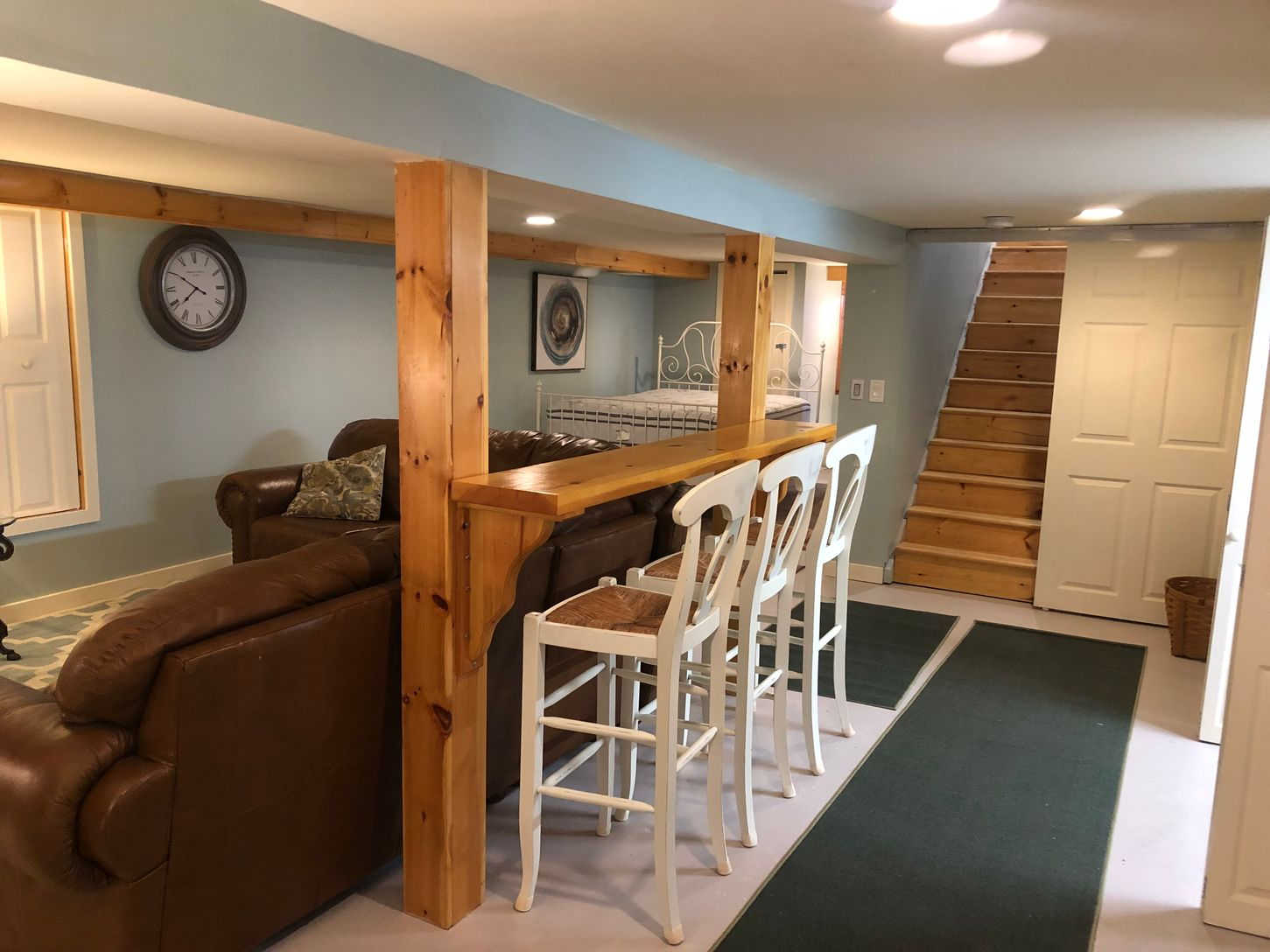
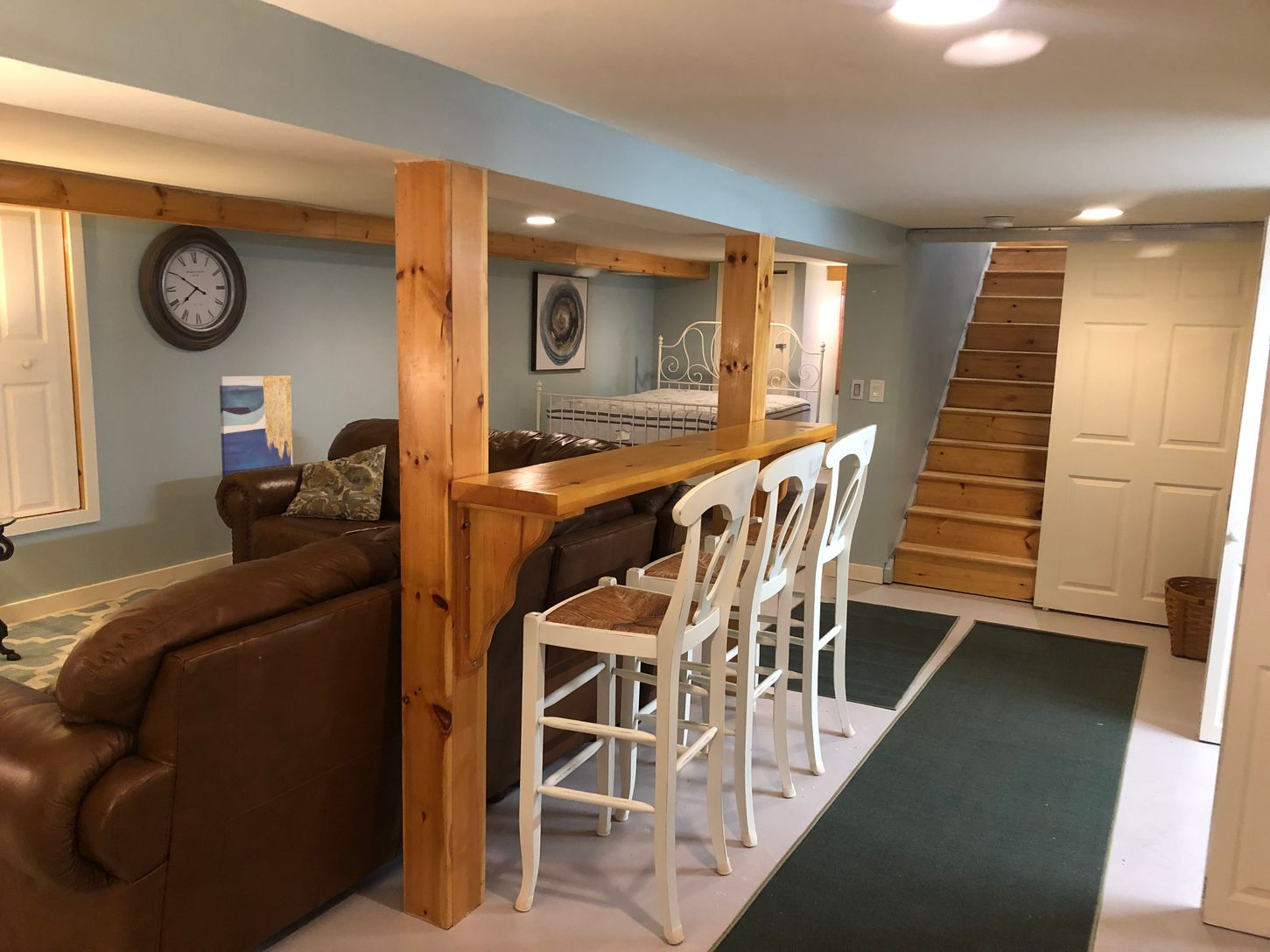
+ wall art (257, 430)
